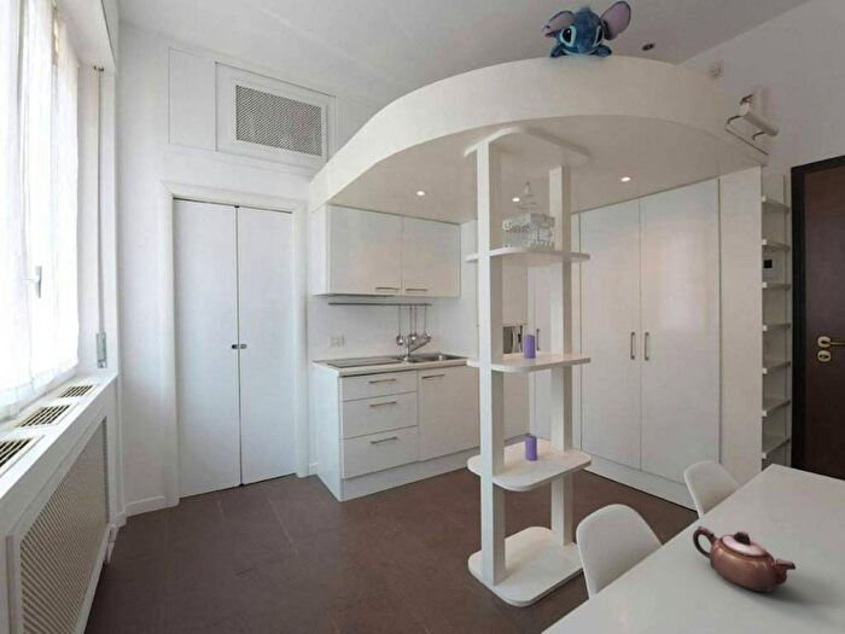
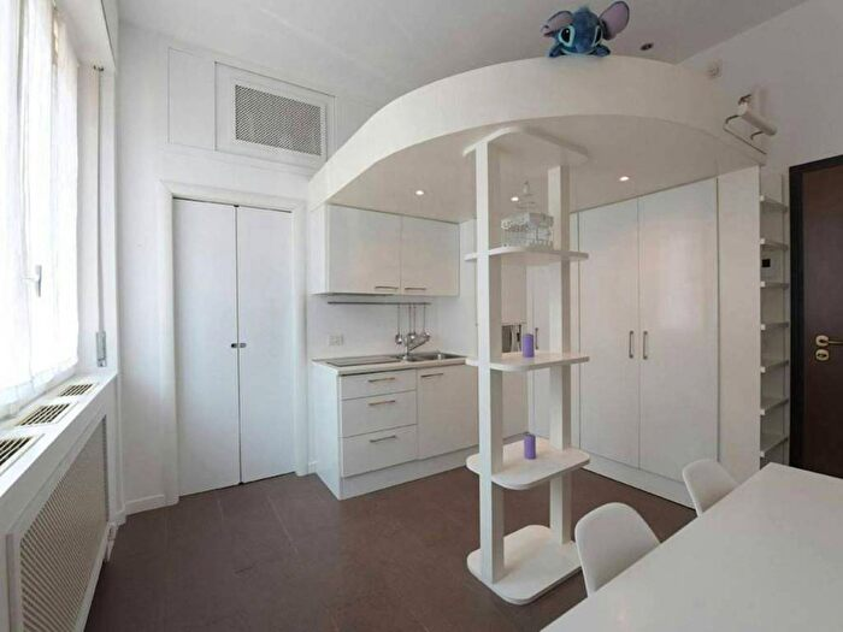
- teapot (740, 552)
